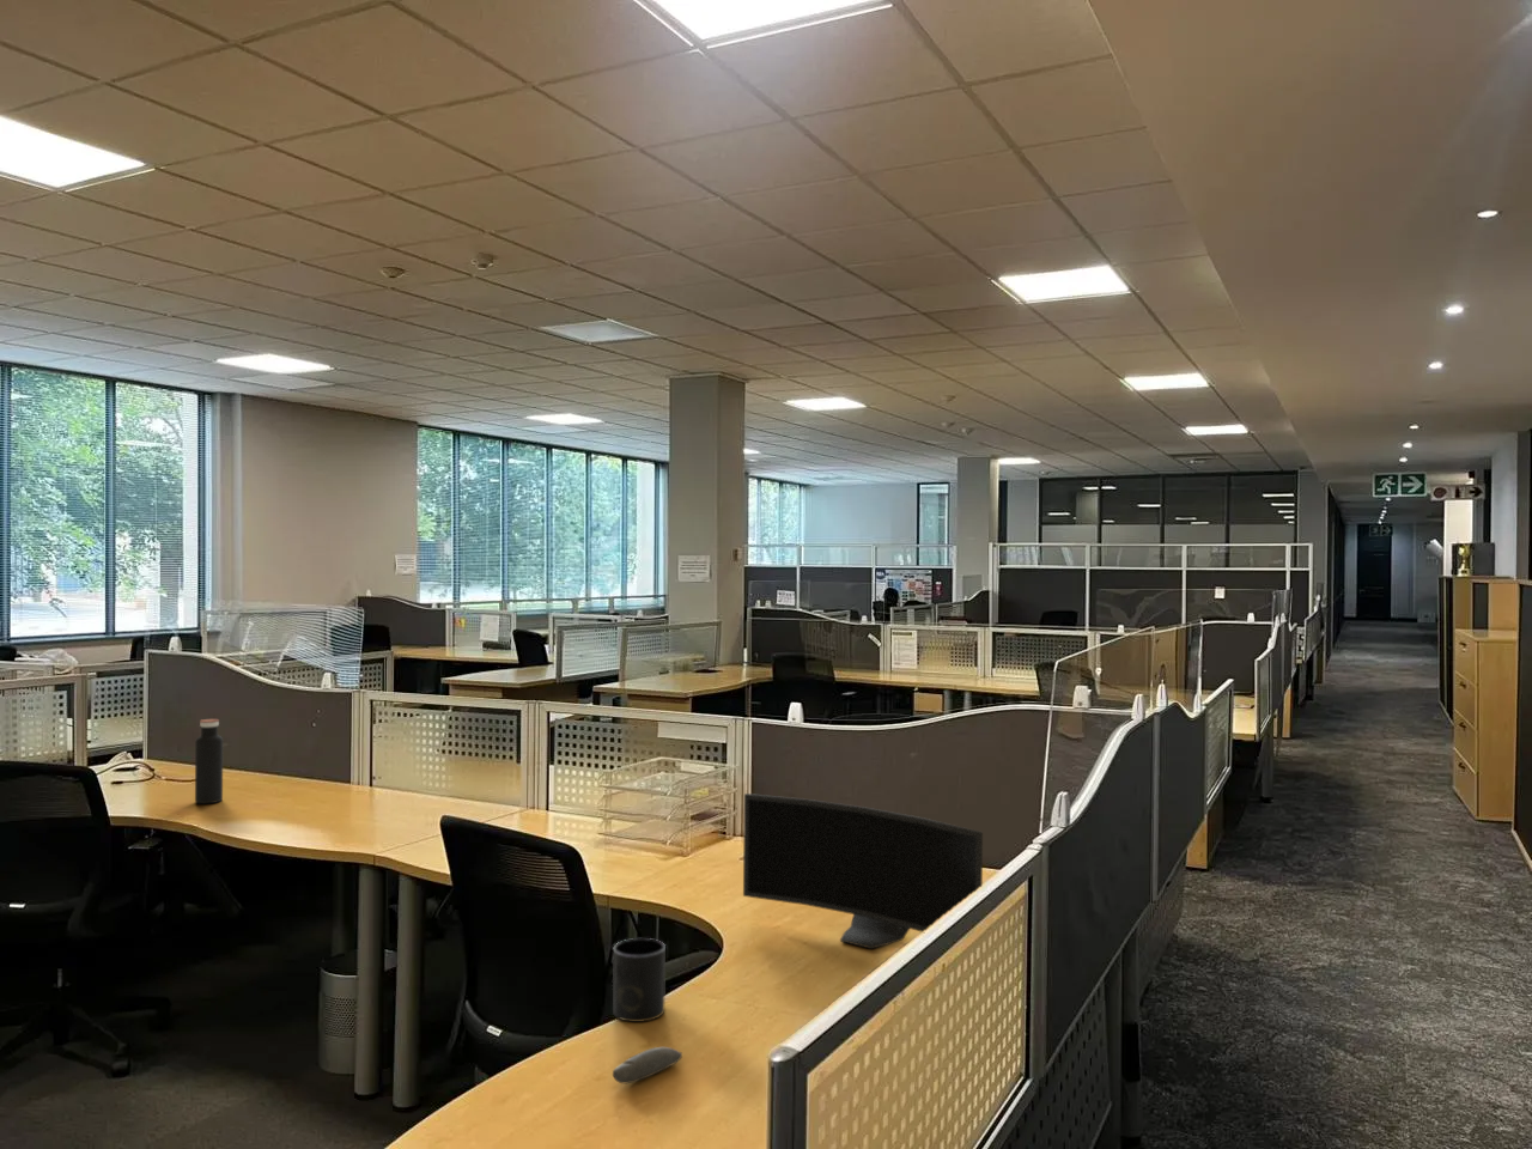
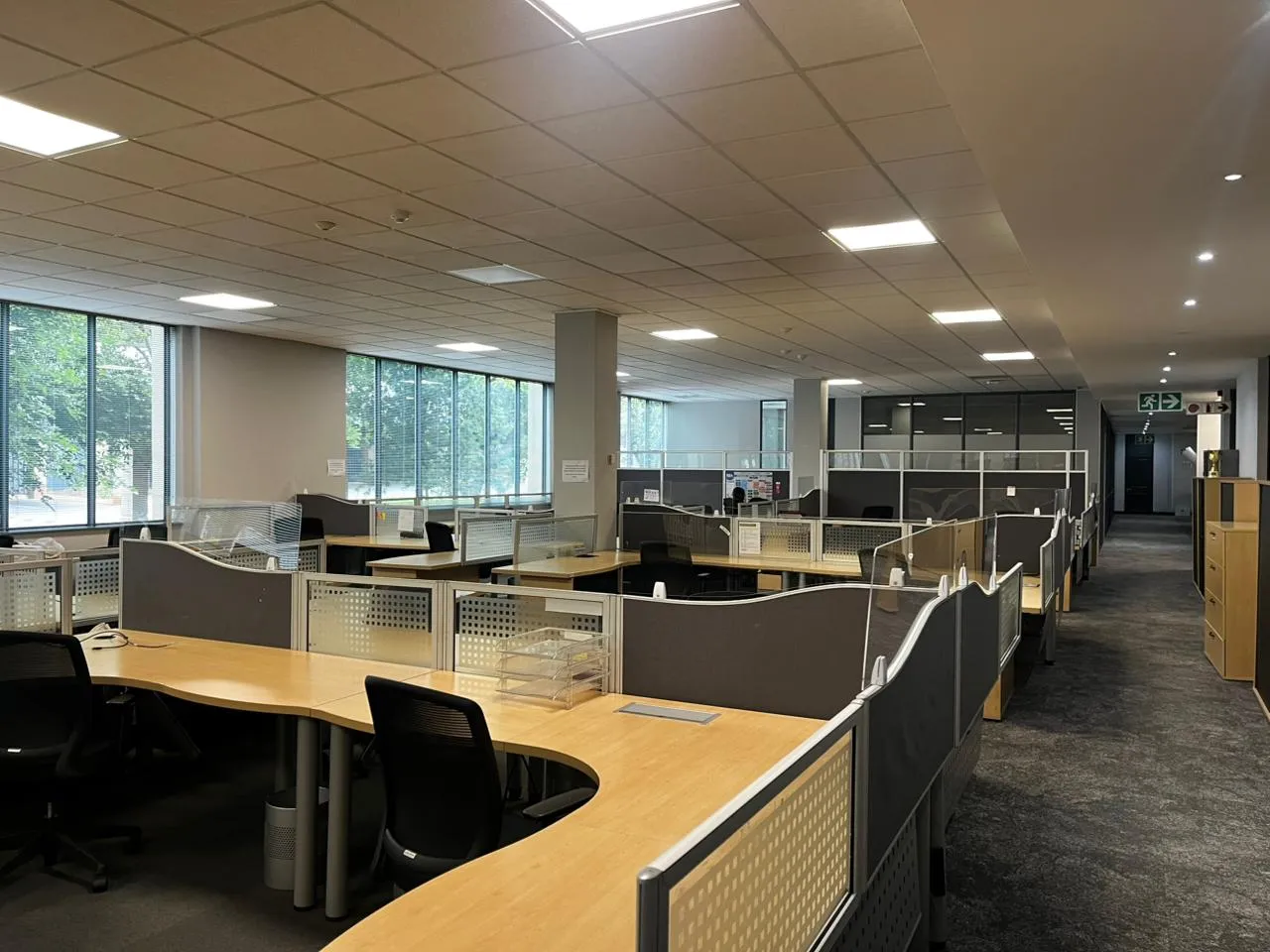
- mug (642, 975)
- monitor (871, 870)
- computer mouse (648, 1062)
- water bottle (209, 760)
